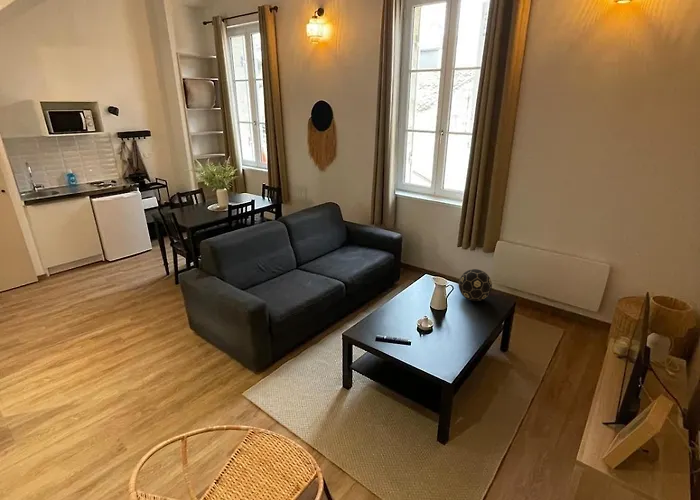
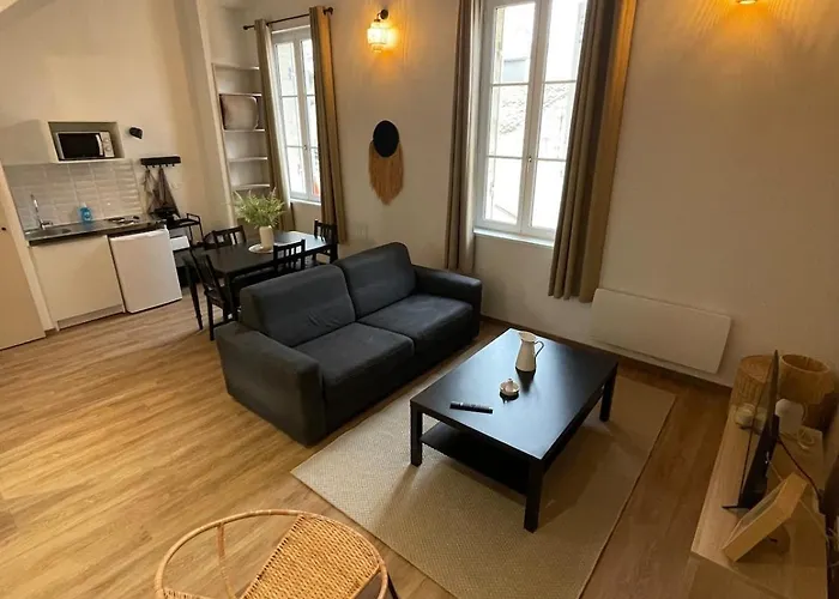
- decorative ball (475, 285)
